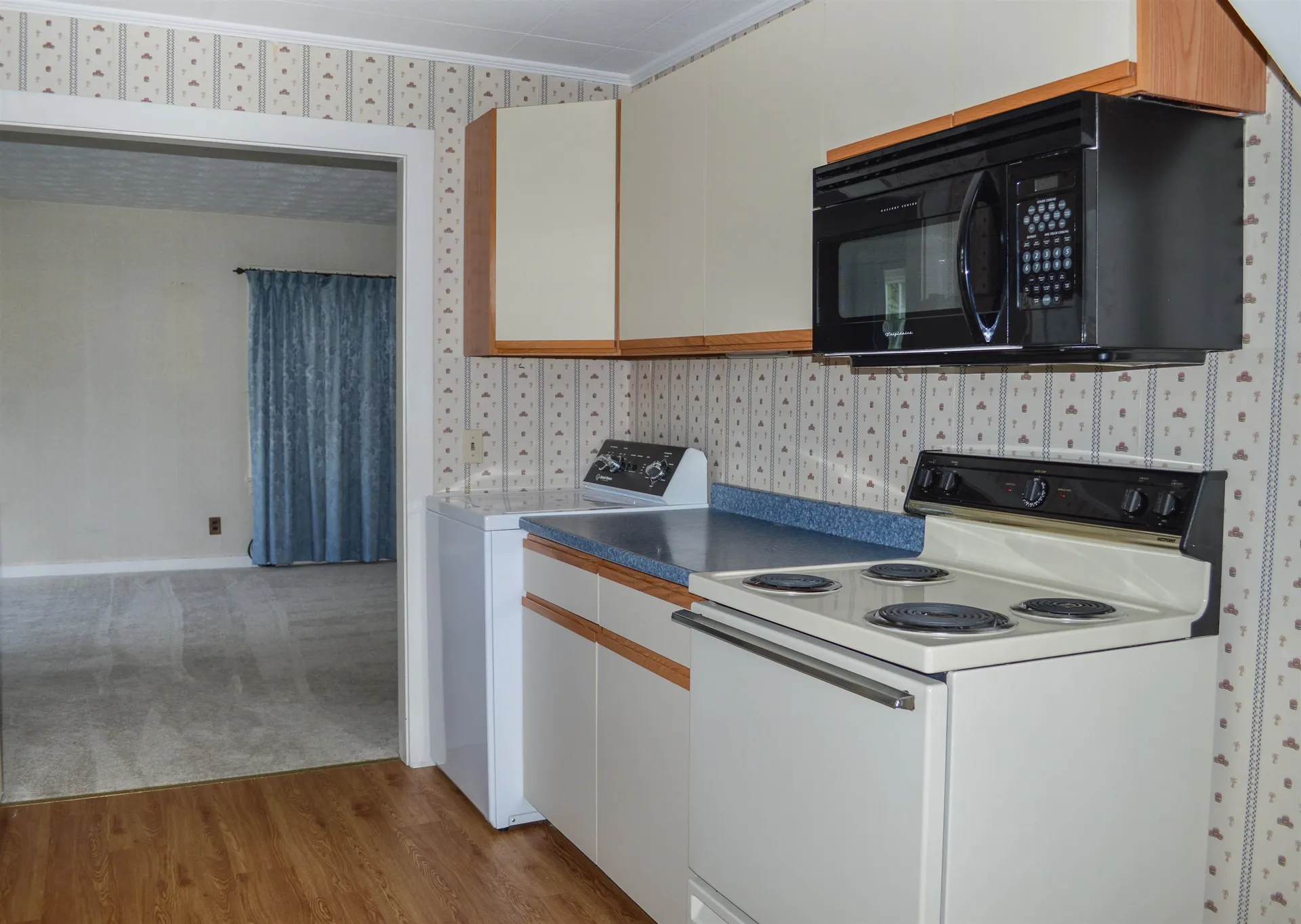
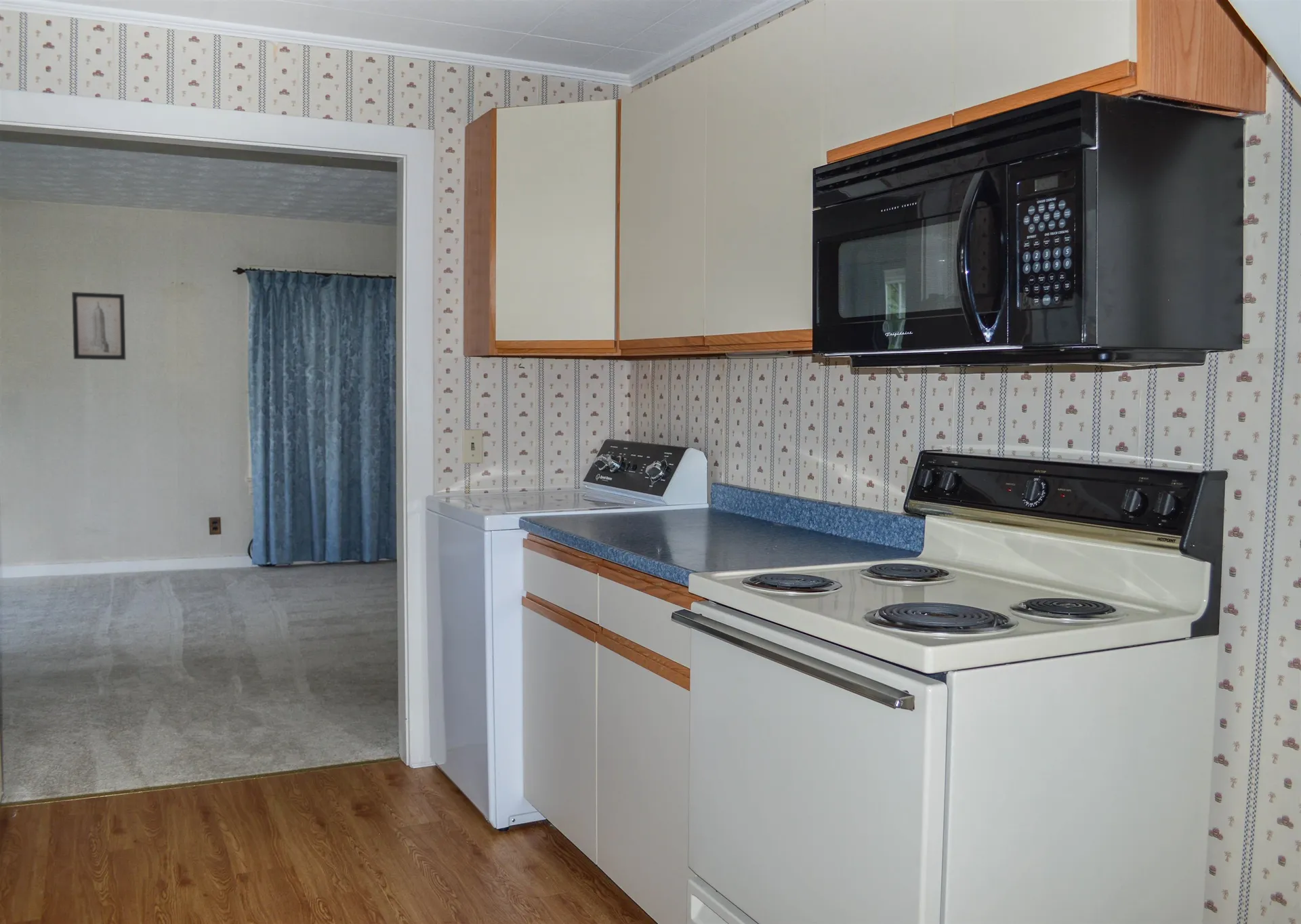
+ wall art (99, 326)
